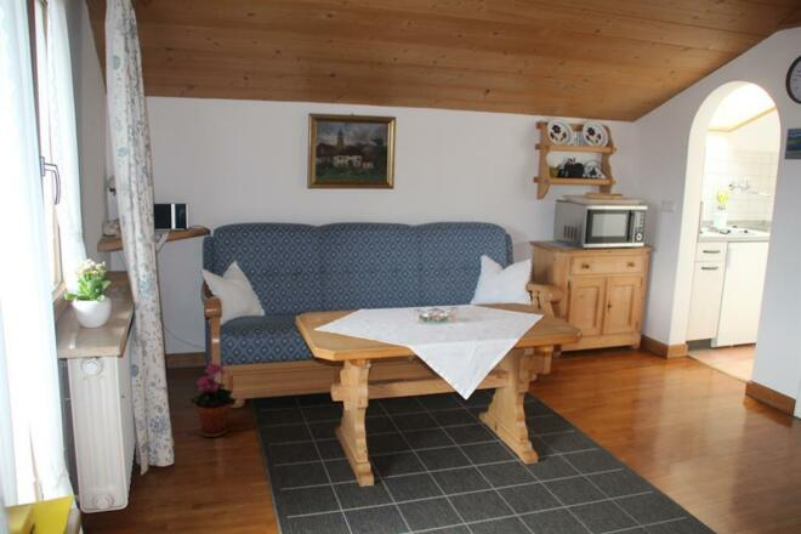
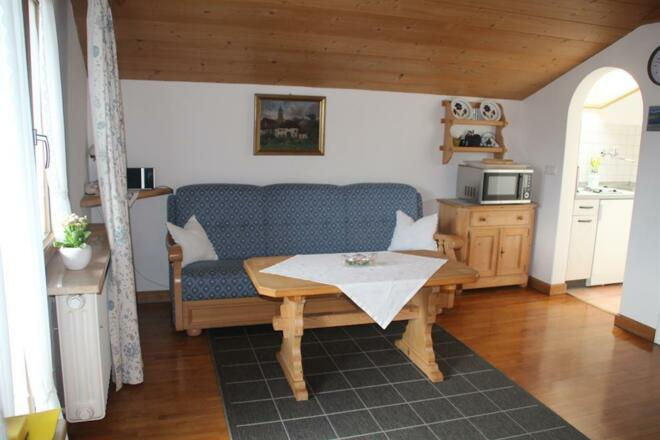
- potted plant (212, 398)
